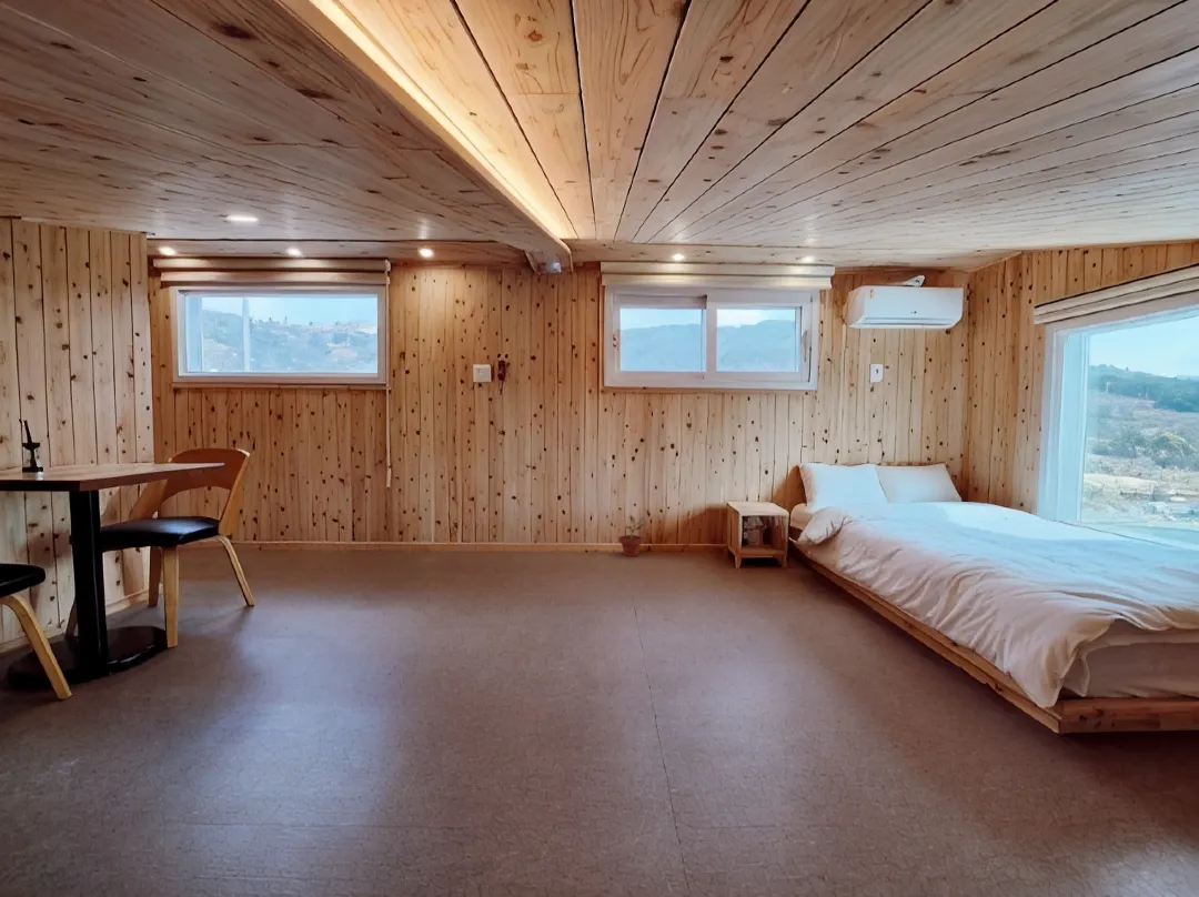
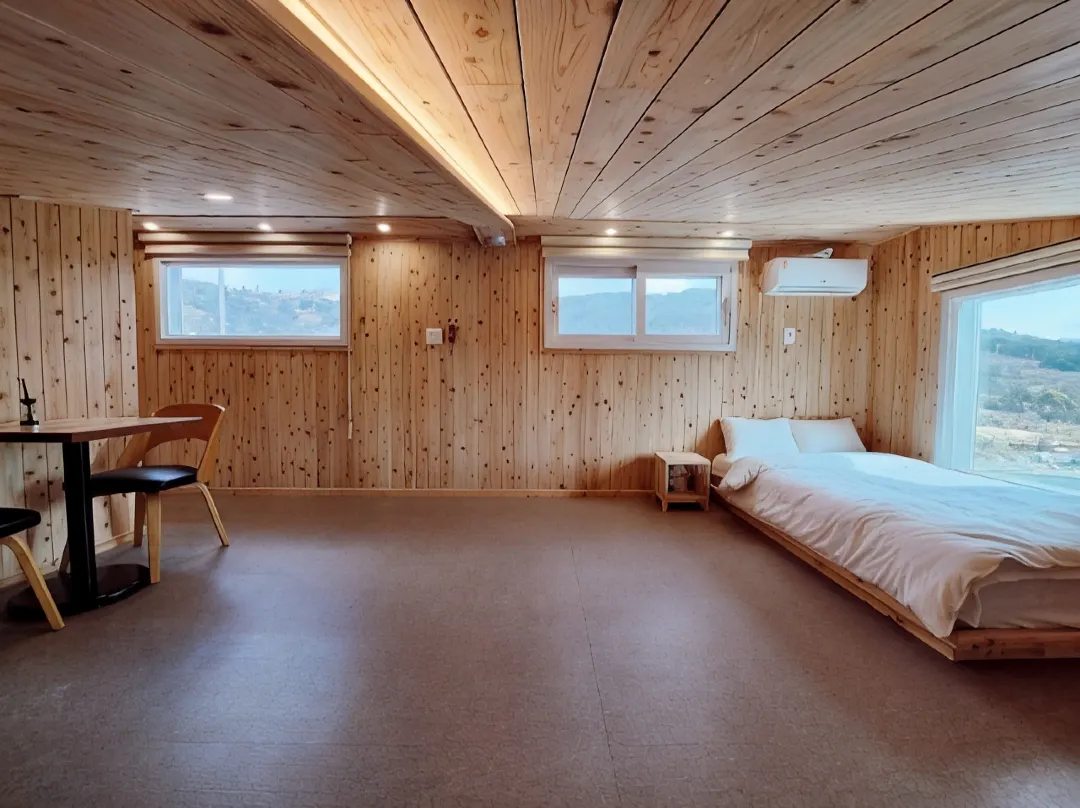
- potted plant (632, 534)
